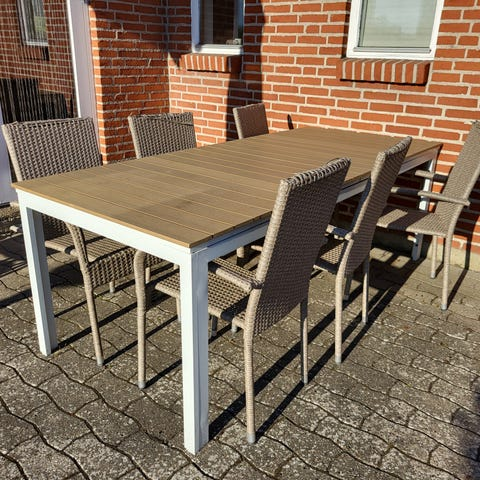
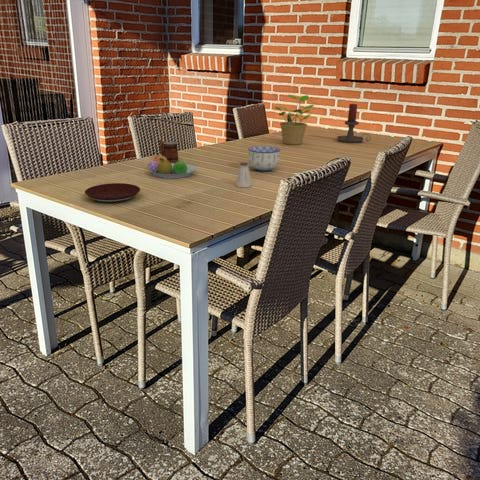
+ potted plant (295, 120)
+ candle holder (355, 122)
+ fruit bowl (172, 164)
+ saltshaker (243, 174)
+ bowl (263, 159)
+ plate (113, 193)
+ mug (168, 151)
